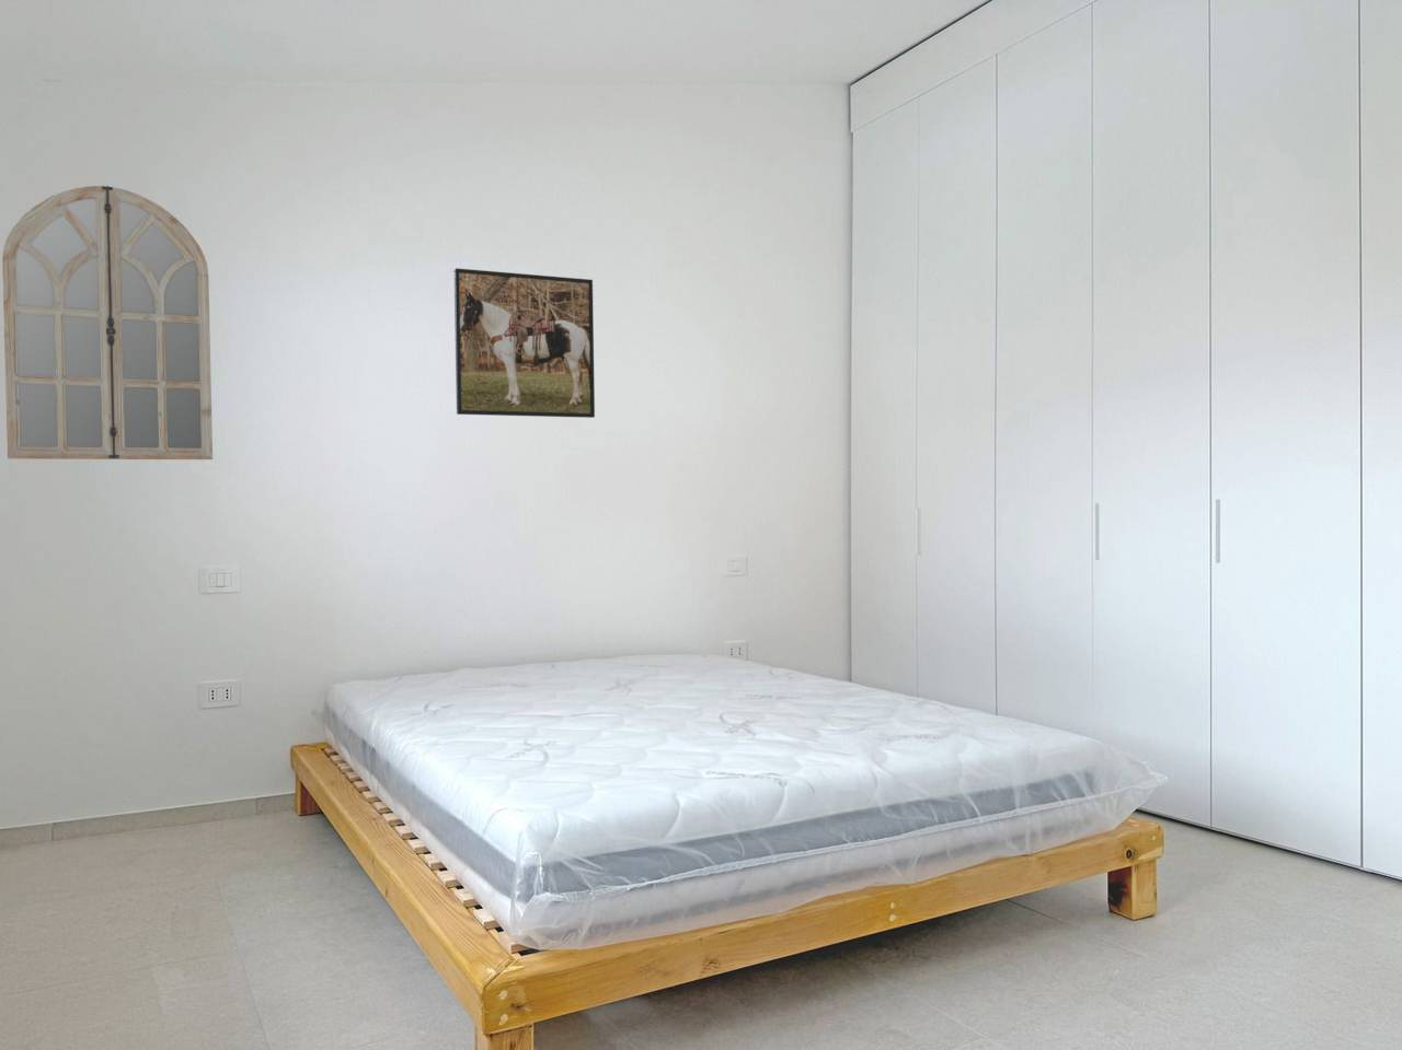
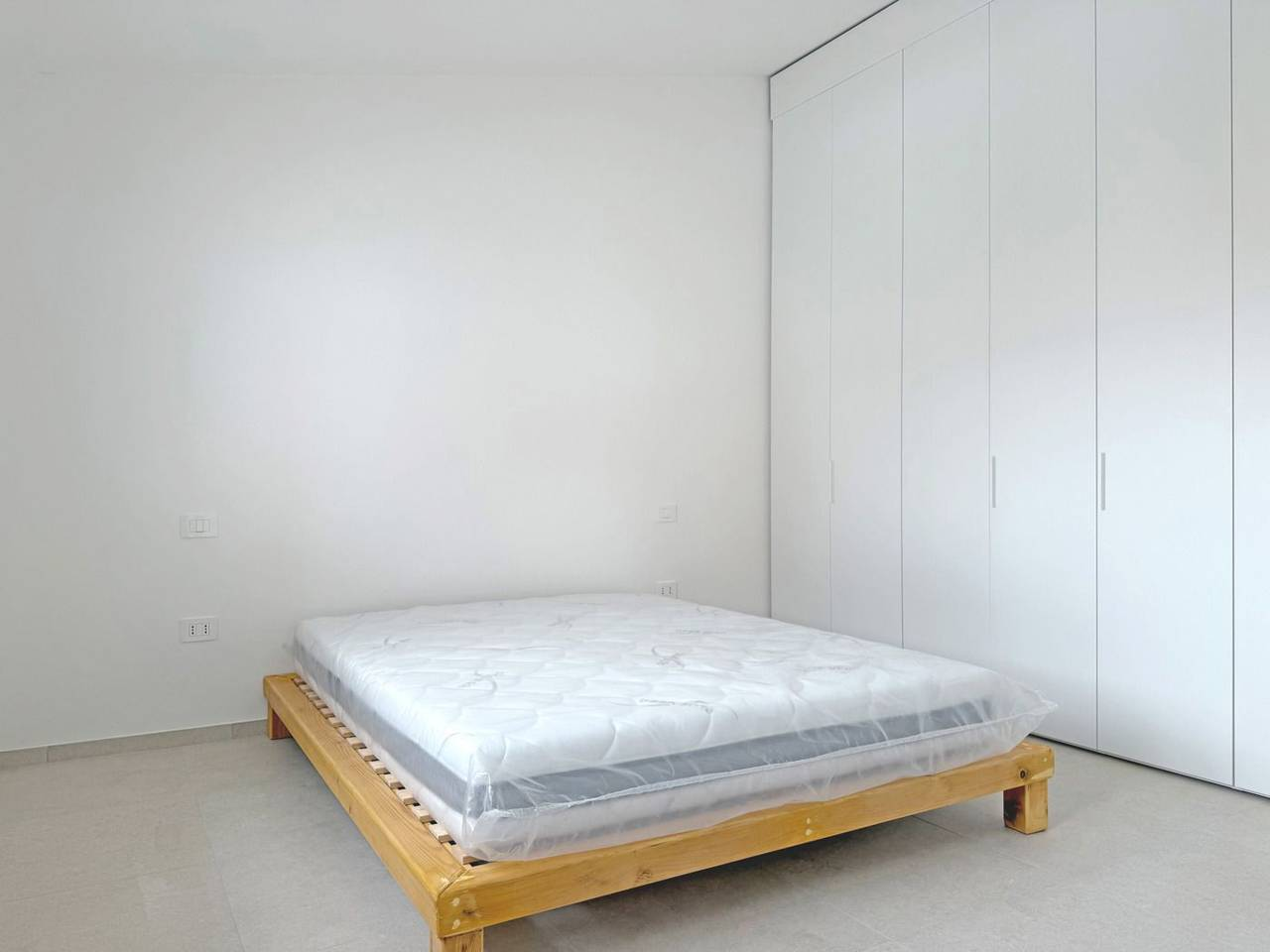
- home mirror (110, 323)
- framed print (525, 344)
